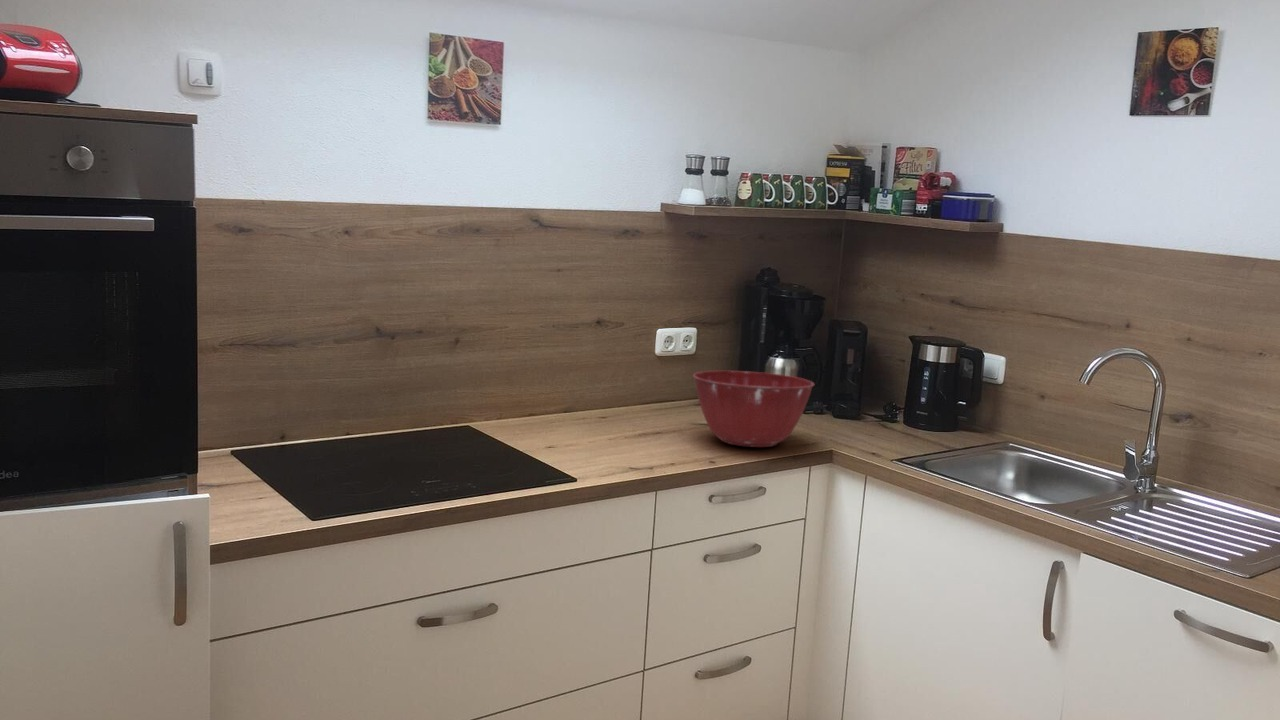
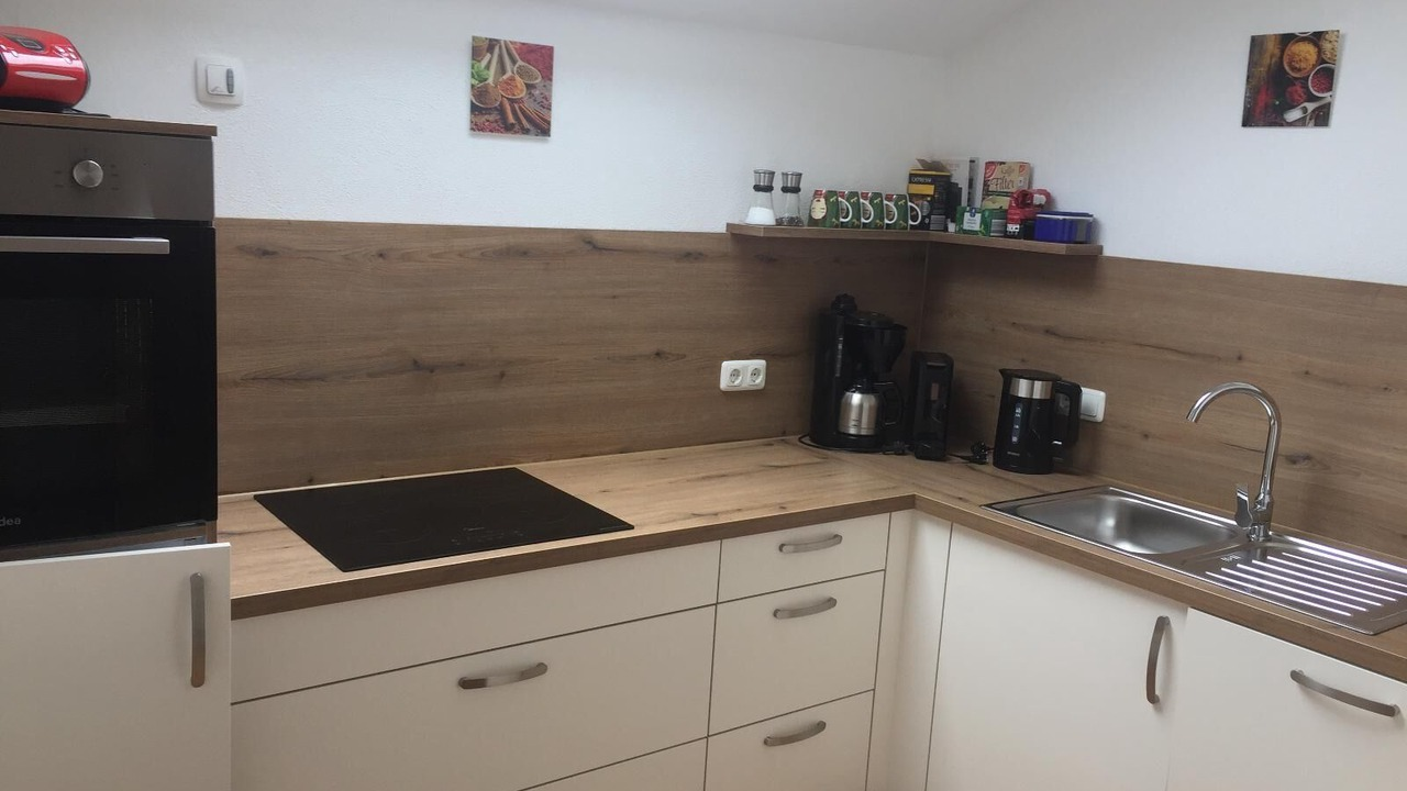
- mixing bowl (751, 409)
